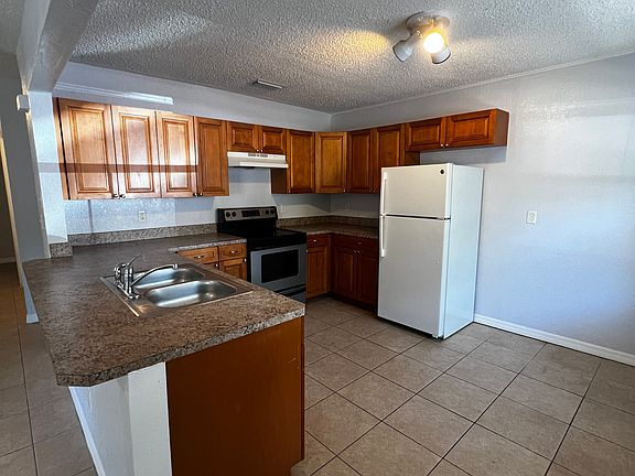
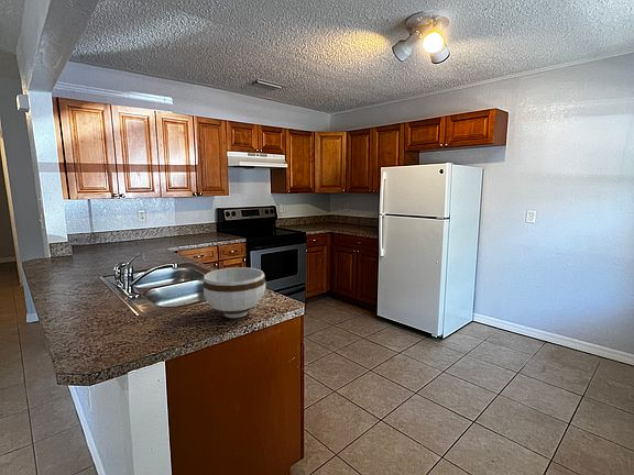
+ bowl (234, 294)
